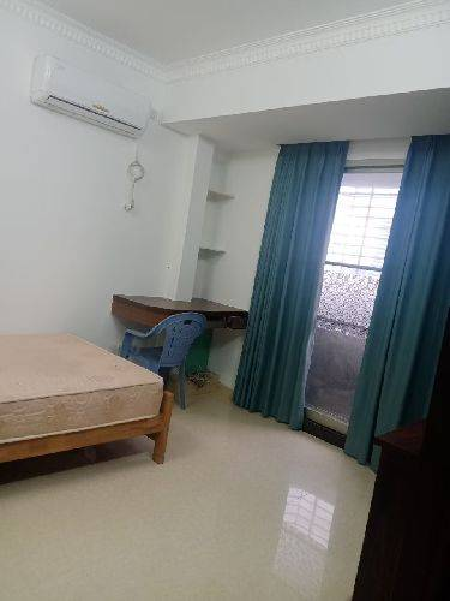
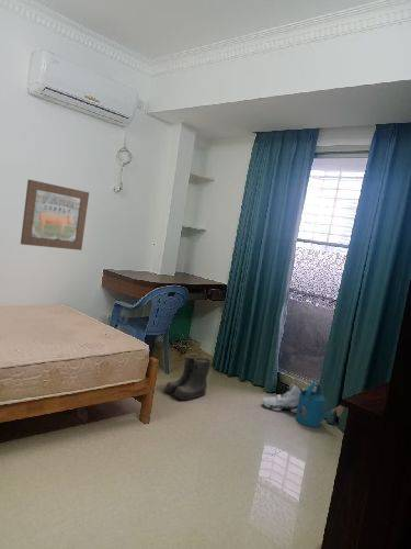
+ sneaker (285, 396)
+ watering can (319, 406)
+ wall art (56, 216)
+ boots (189, 374)
